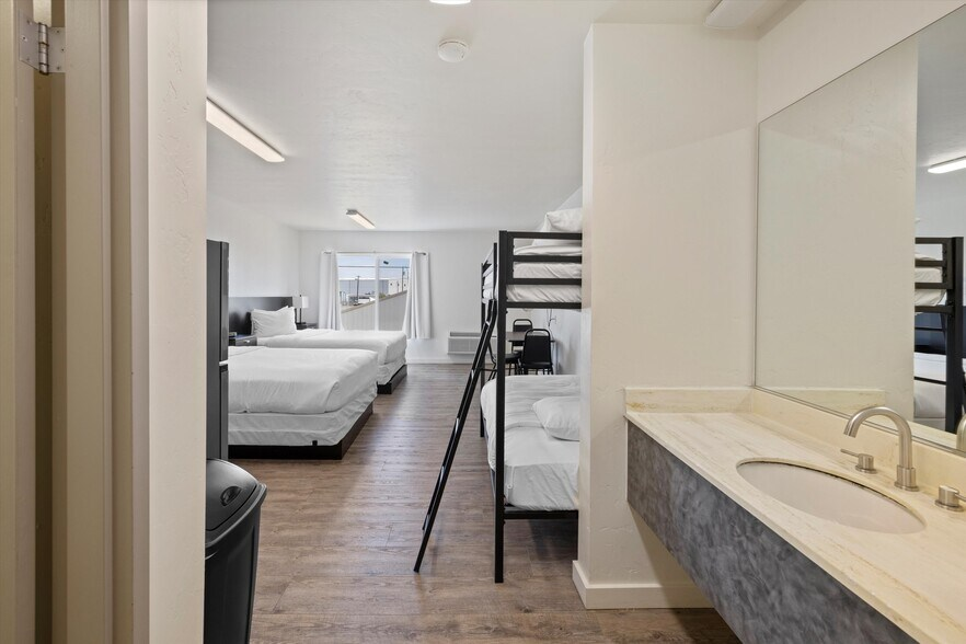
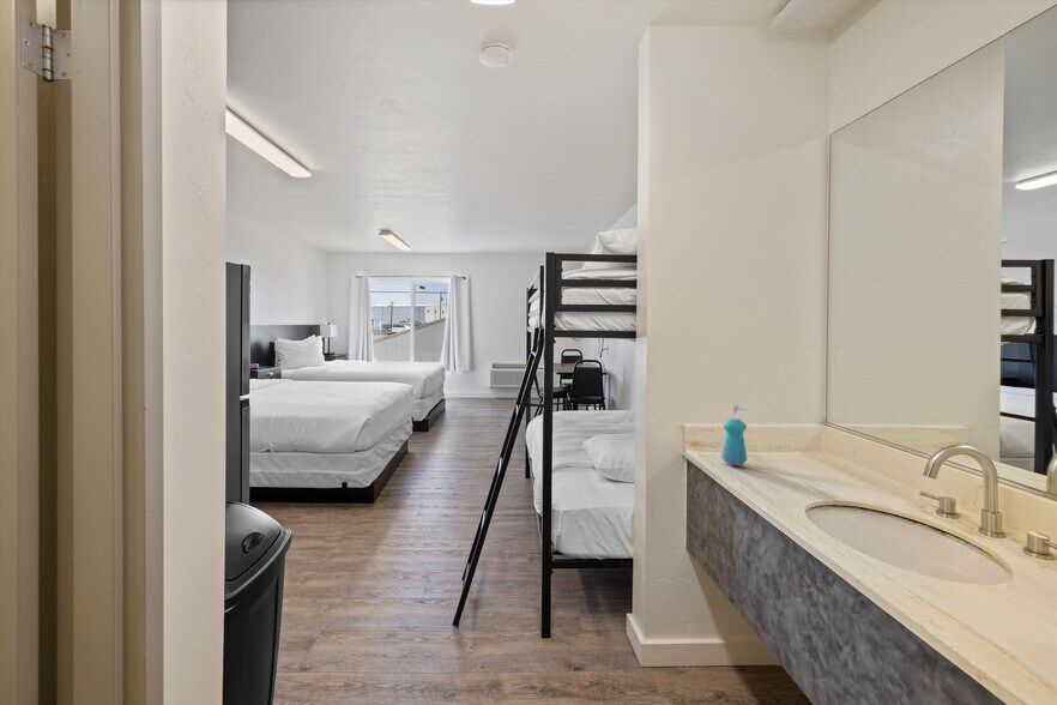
+ soap dispenser (733, 434)
